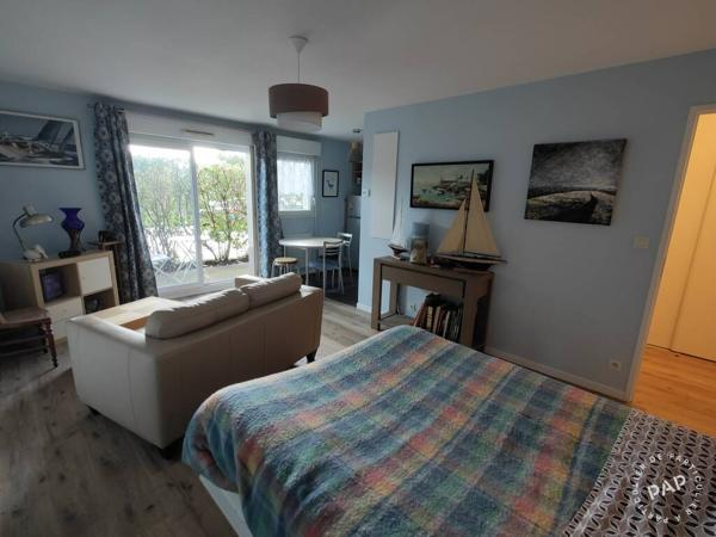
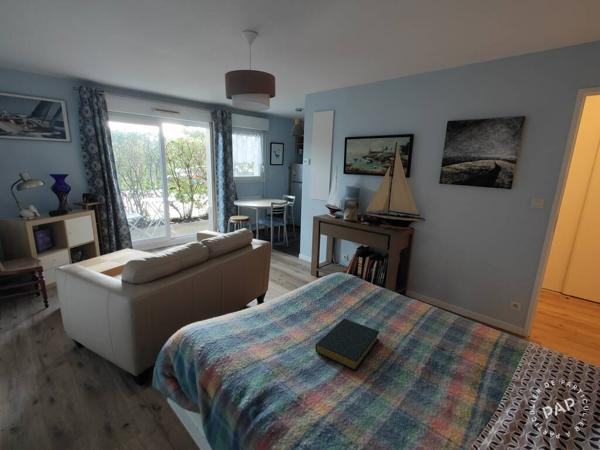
+ hardback book (348, 341)
